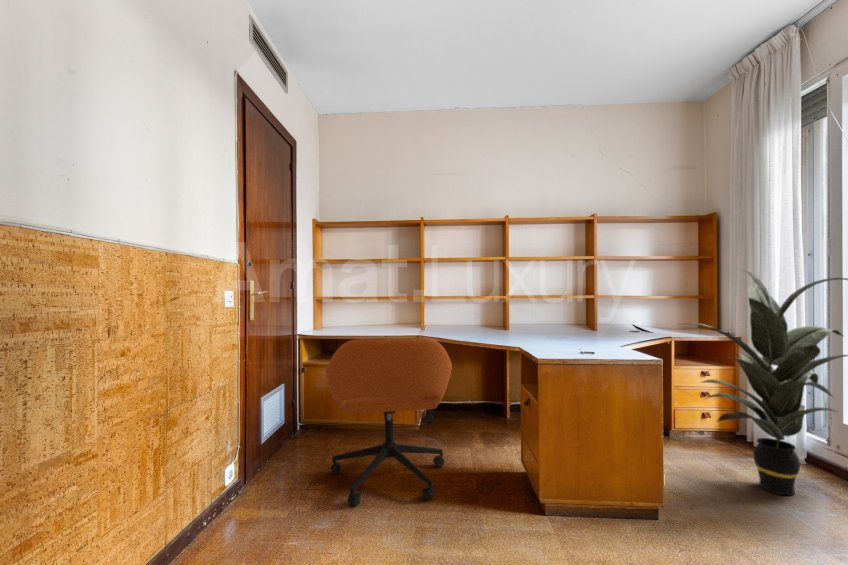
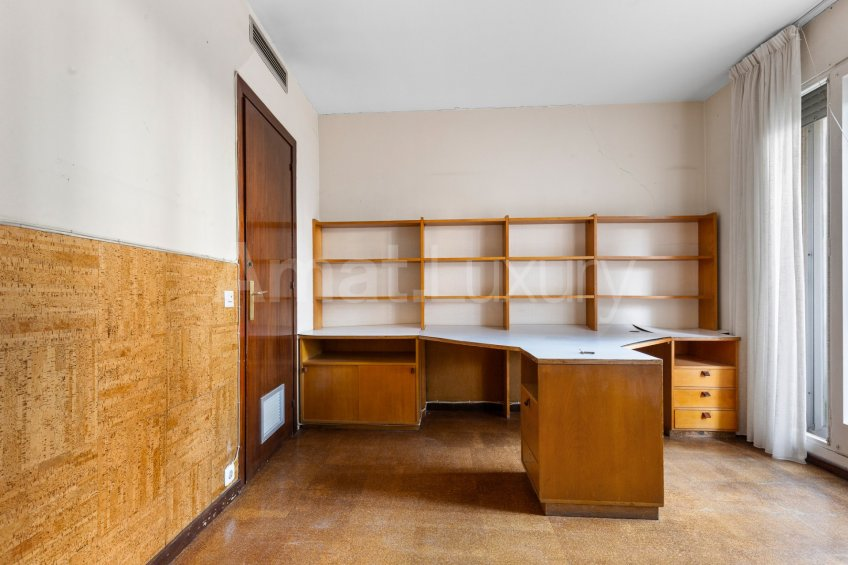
- office chair (389, 403)
- indoor plant (767, 375)
